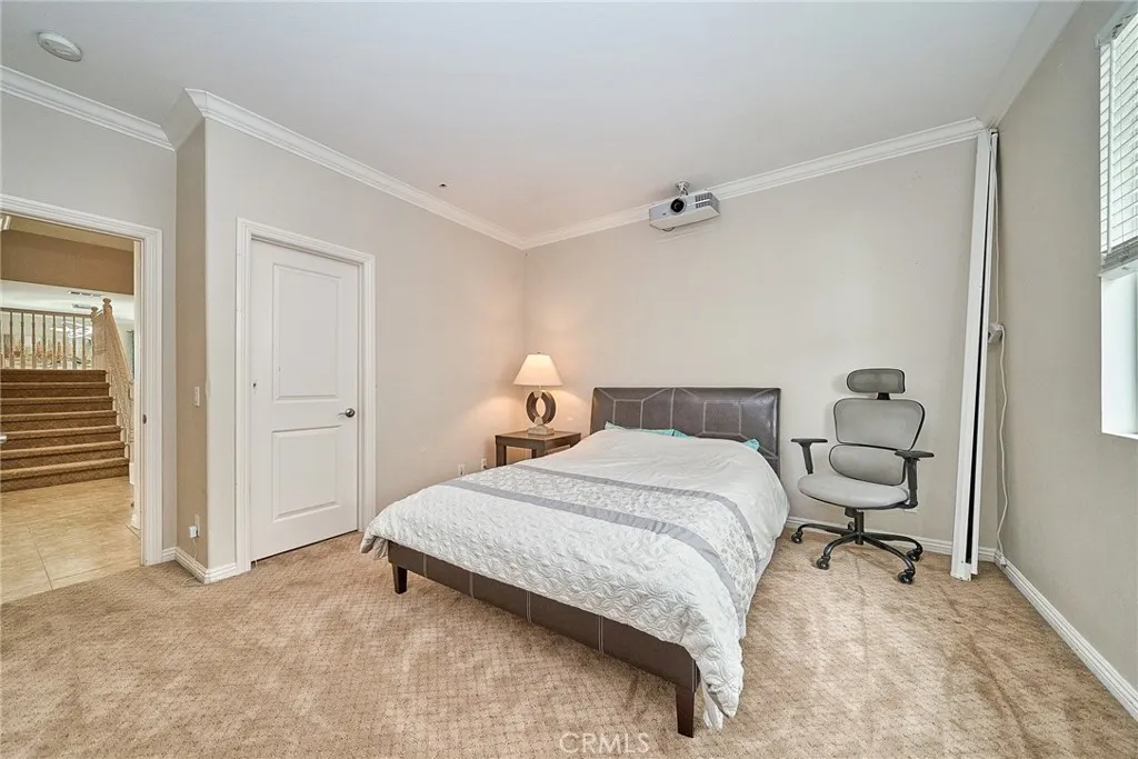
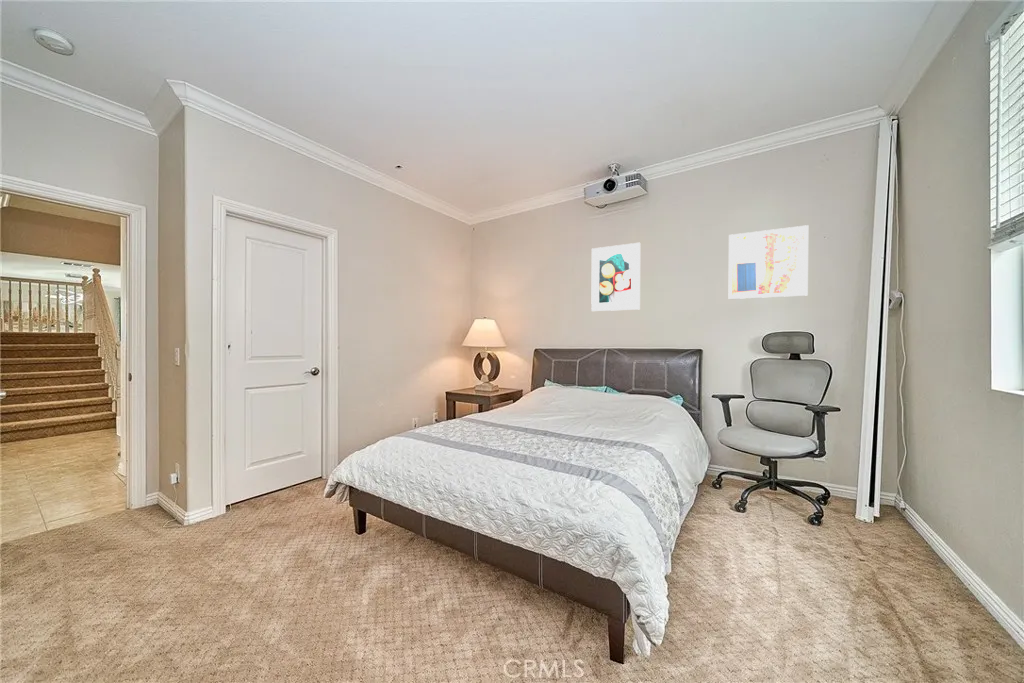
+ wall art (766, 264)
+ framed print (615, 278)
